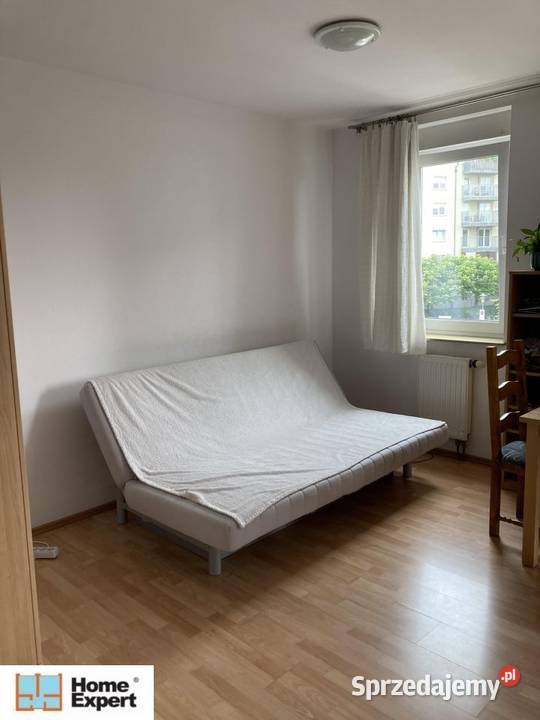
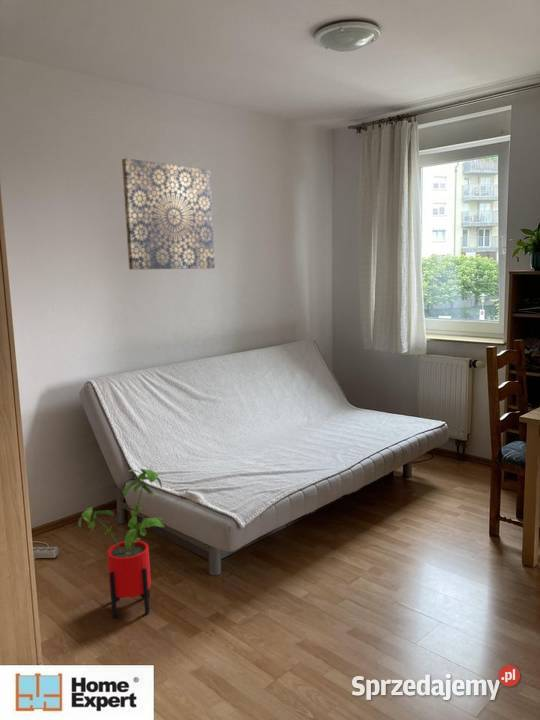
+ wall art (171, 217)
+ house plant (133, 540)
